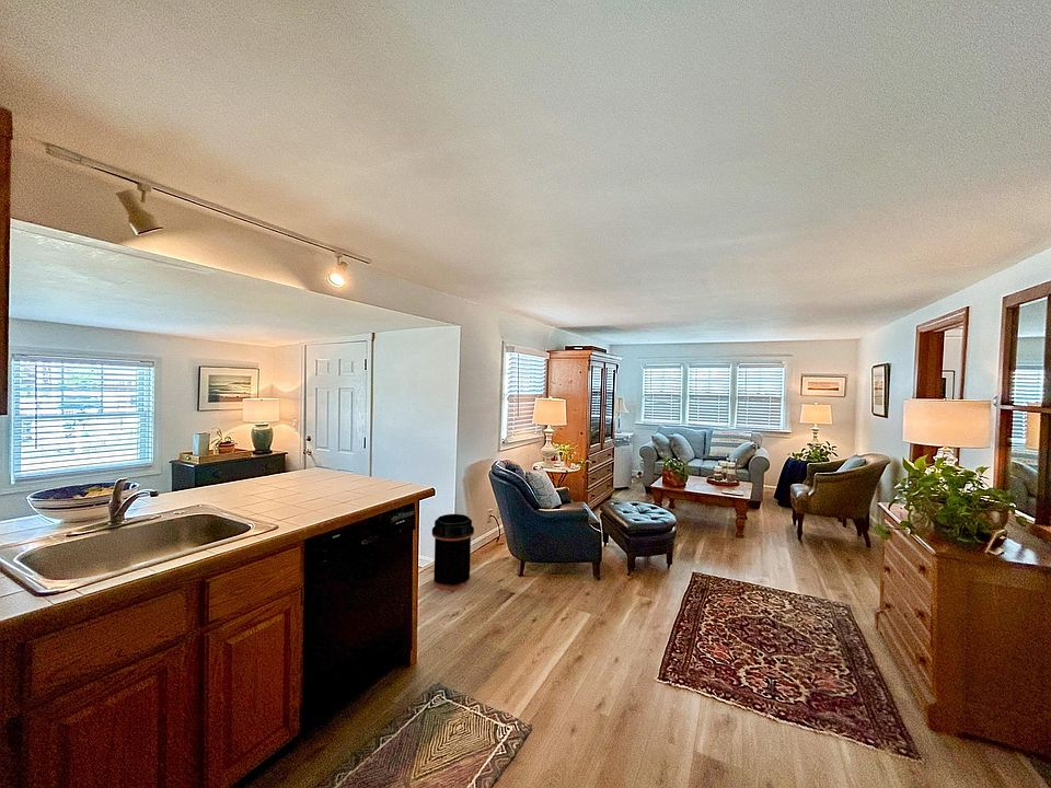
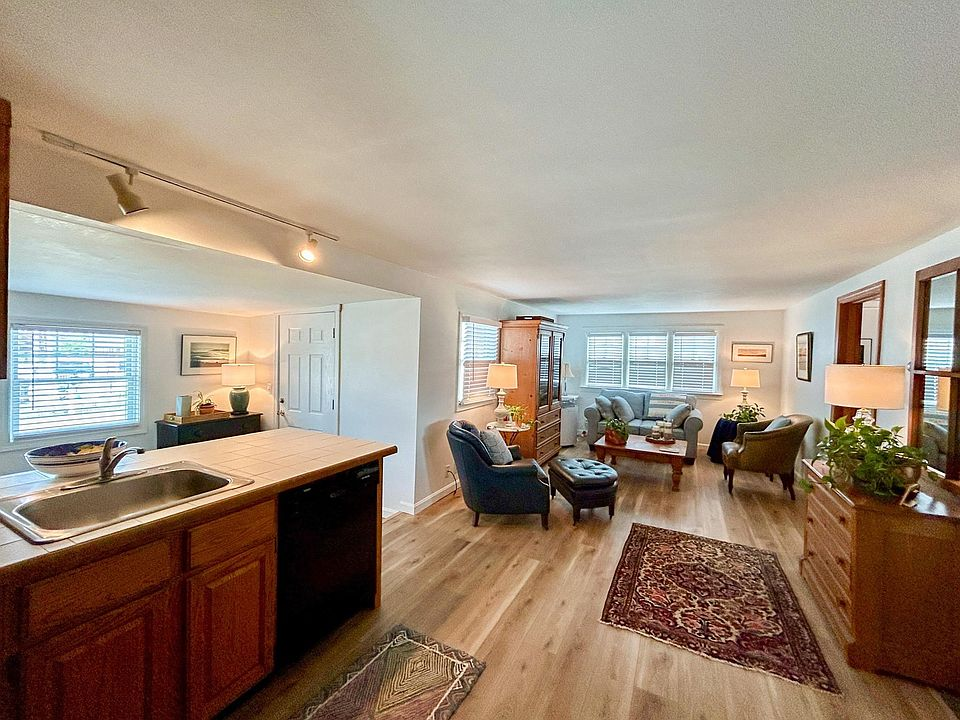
- trash can (452, 549)
